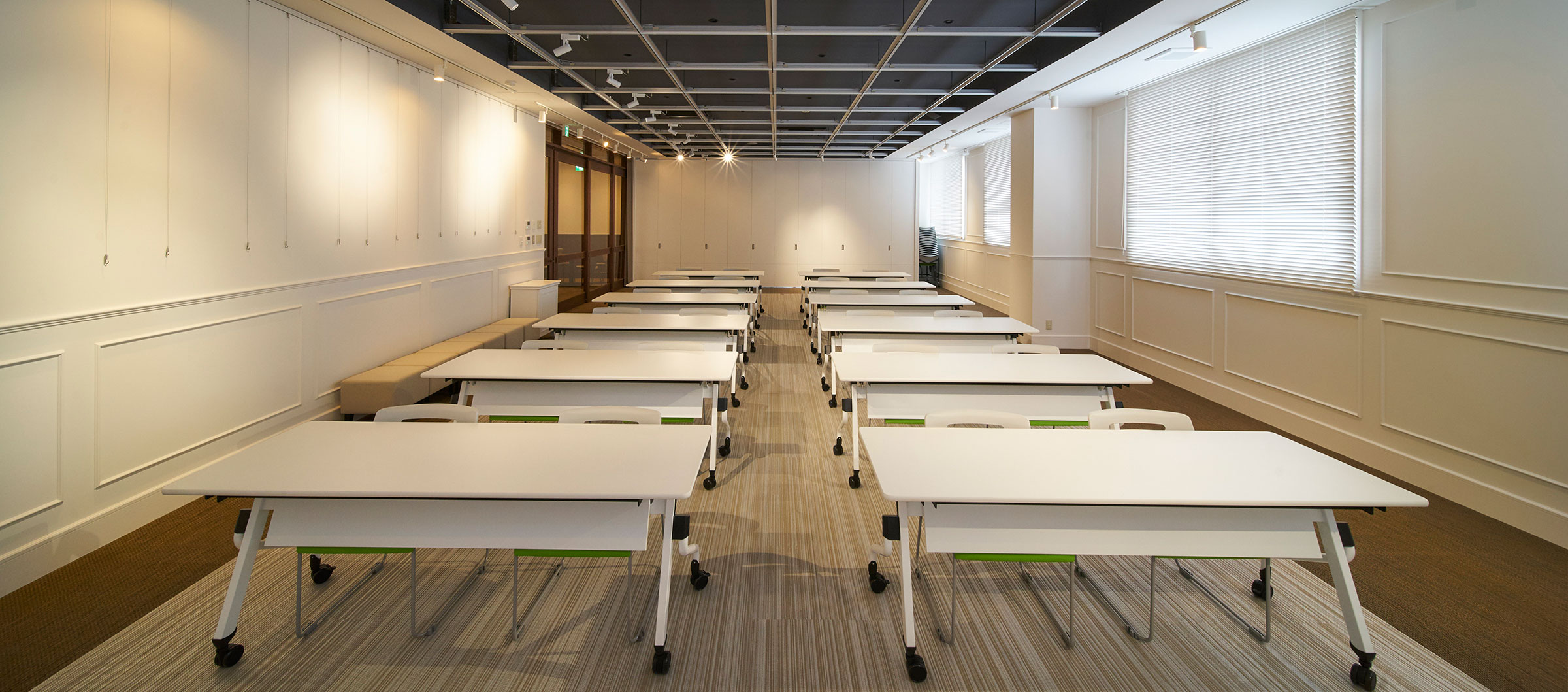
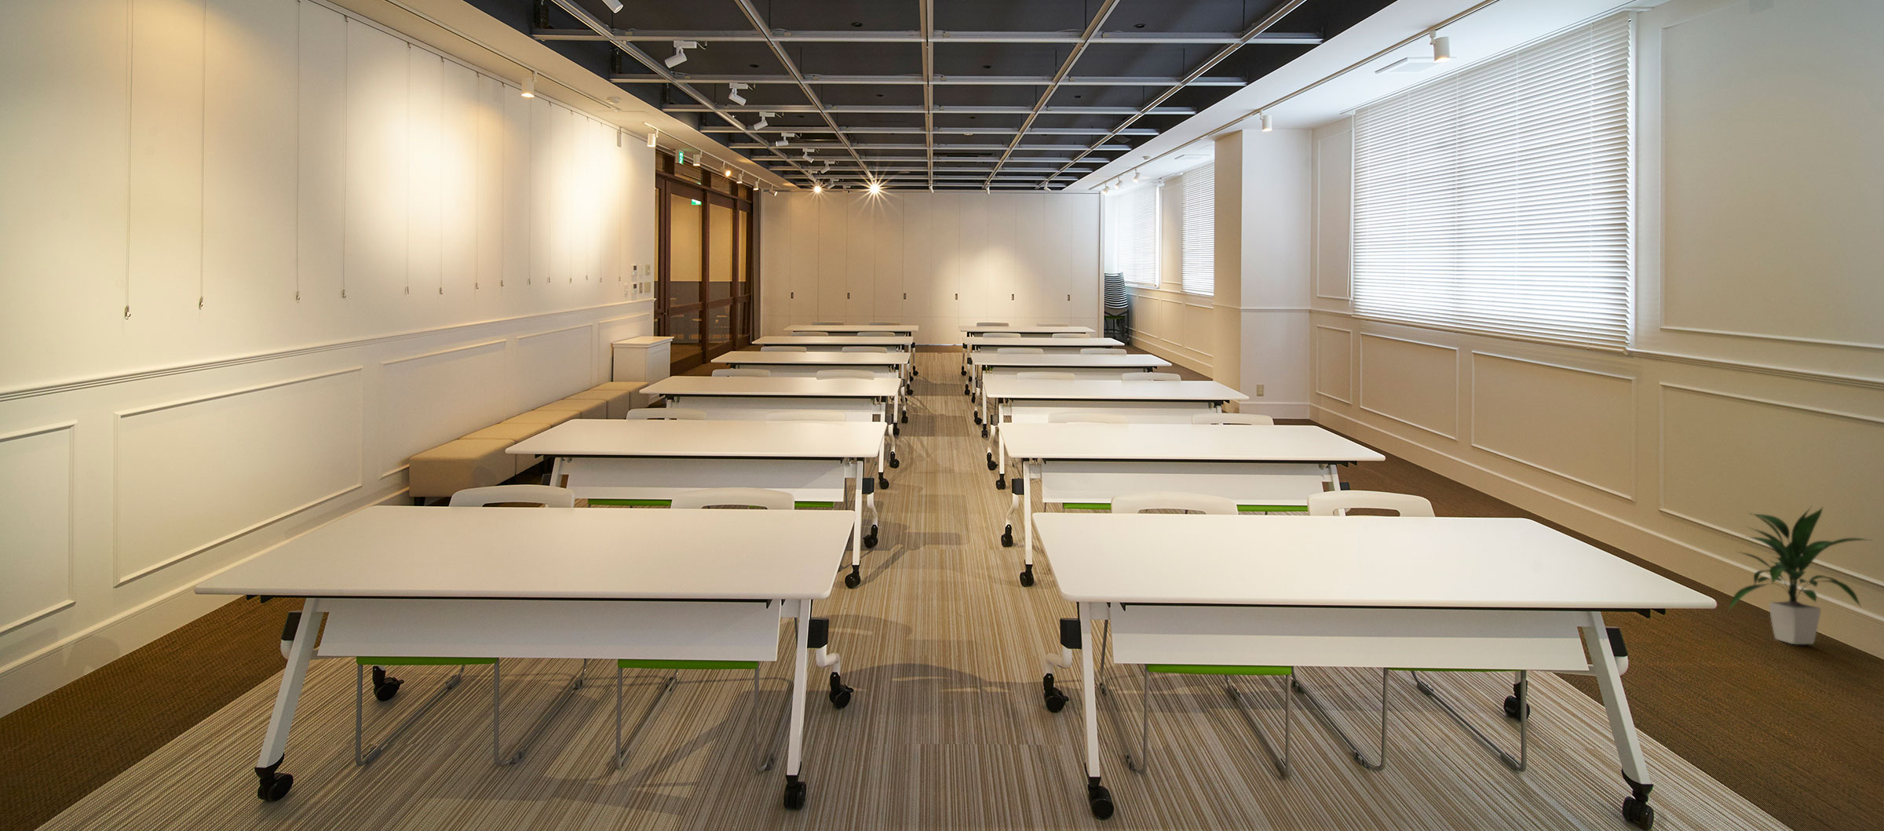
+ indoor plant (1788, 572)
